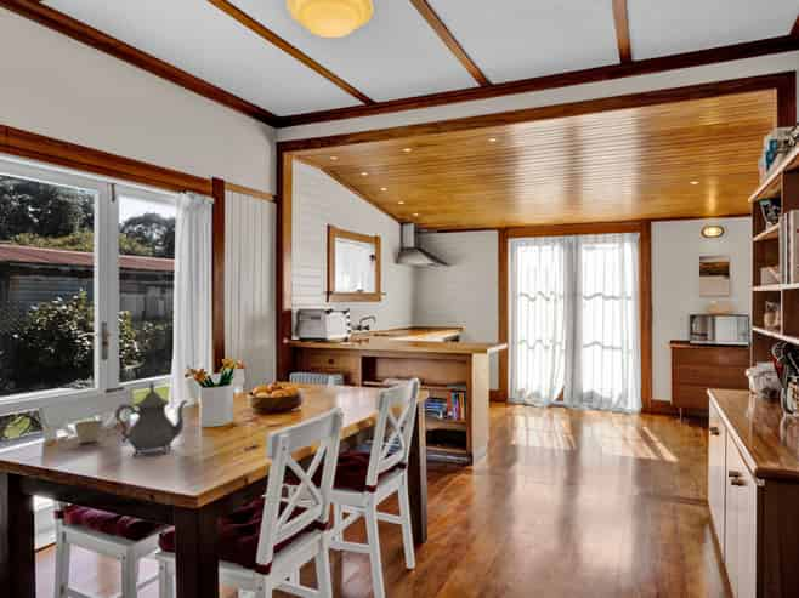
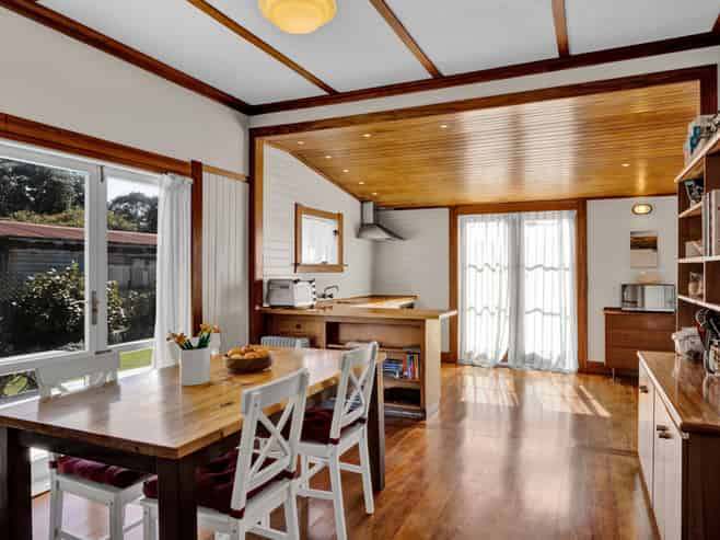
- teapot (152, 416)
- flower pot (89, 432)
